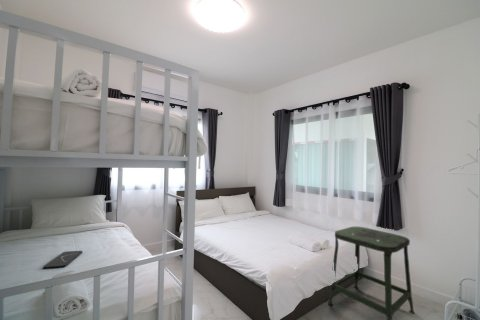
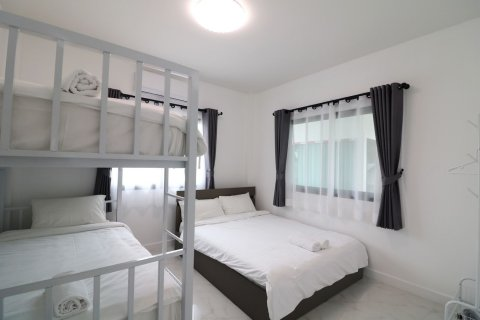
- stool (368, 275)
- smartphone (64, 258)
